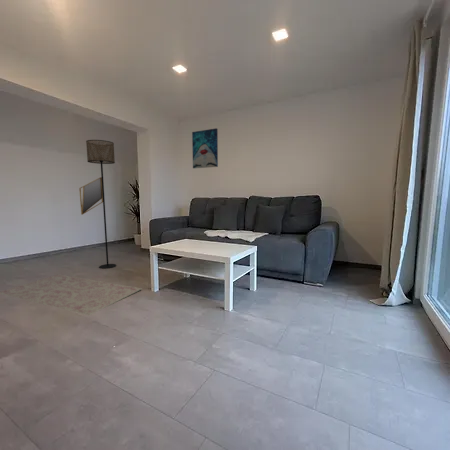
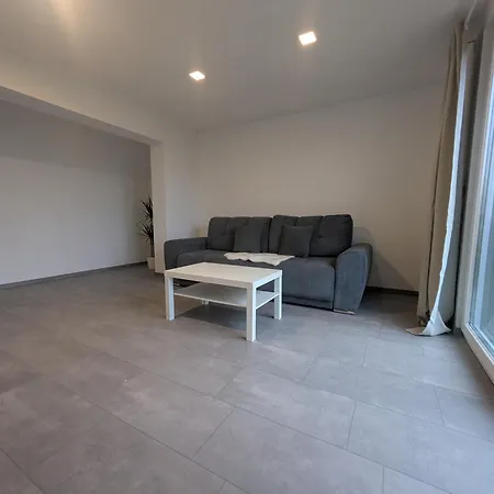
- rug (70, 290)
- wall art (204, 149)
- floor lamp (104, 206)
- home mirror (91, 195)
